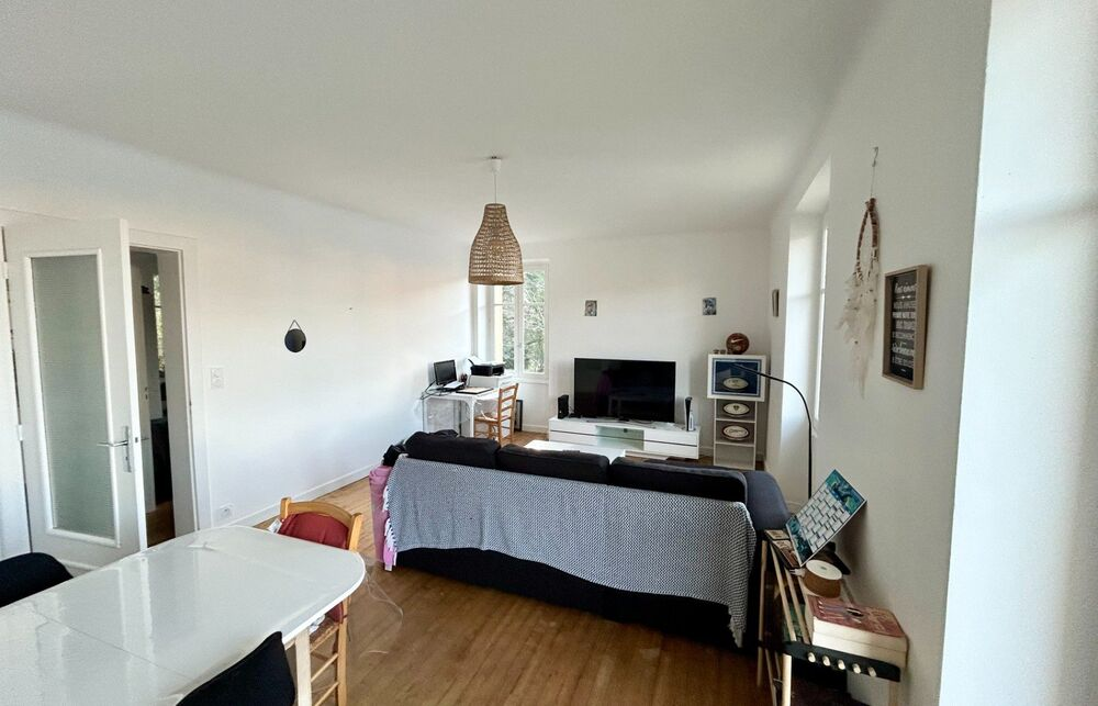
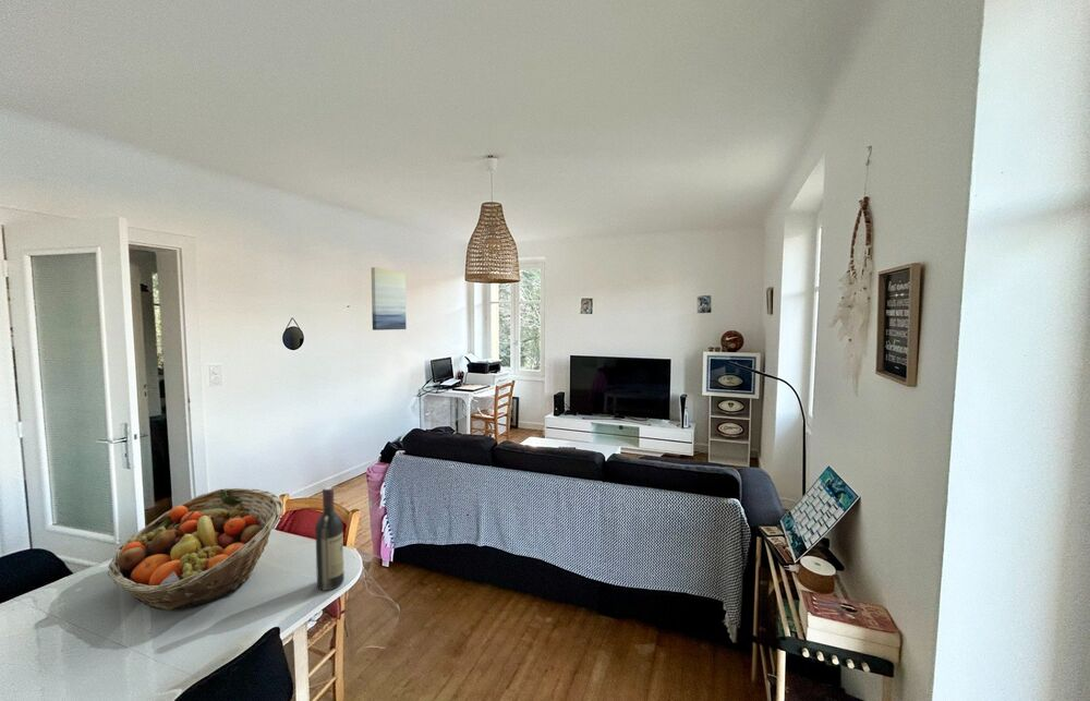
+ fruit basket (203, 543)
+ wall art (389, 300)
+ wine bottle (329, 535)
